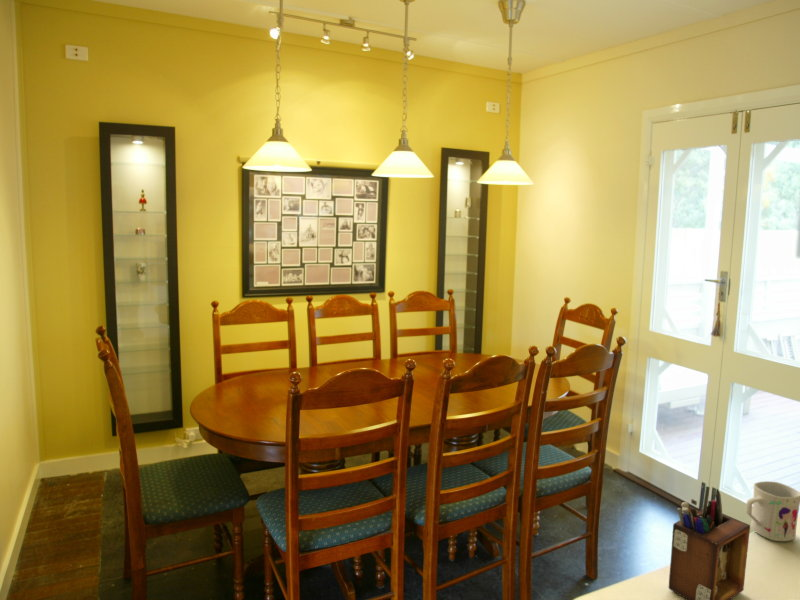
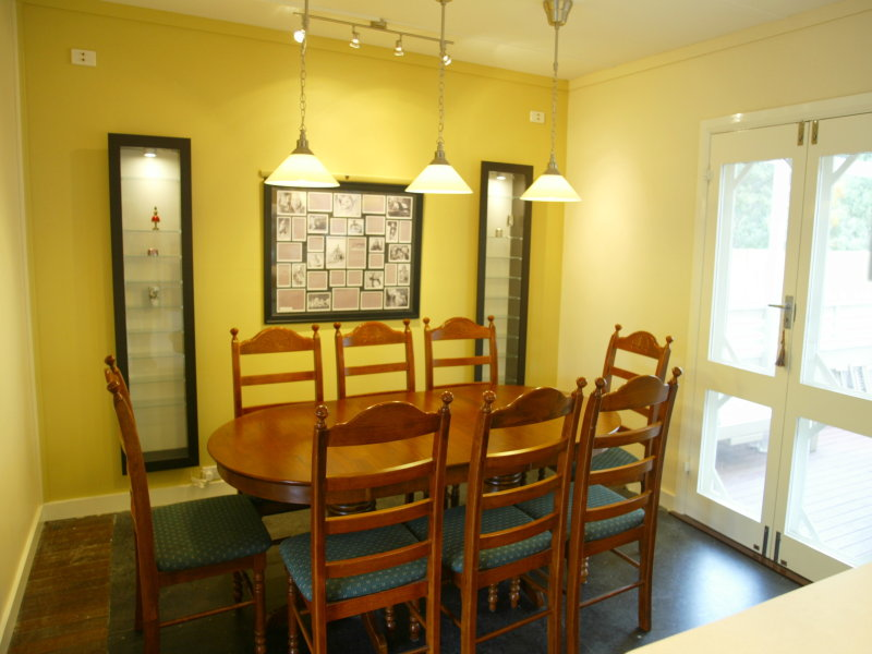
- desk organizer (709, 544)
- mug (769, 511)
